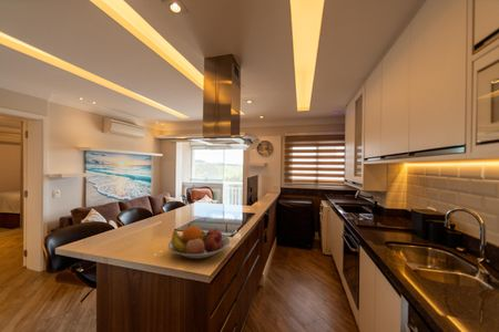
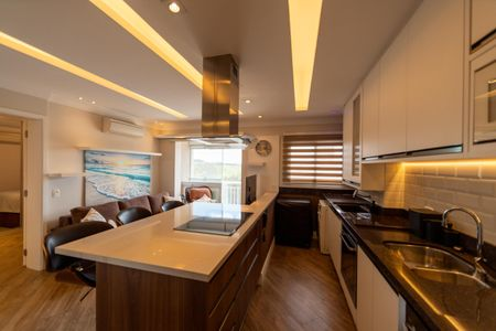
- fruit bowl (200, 239)
